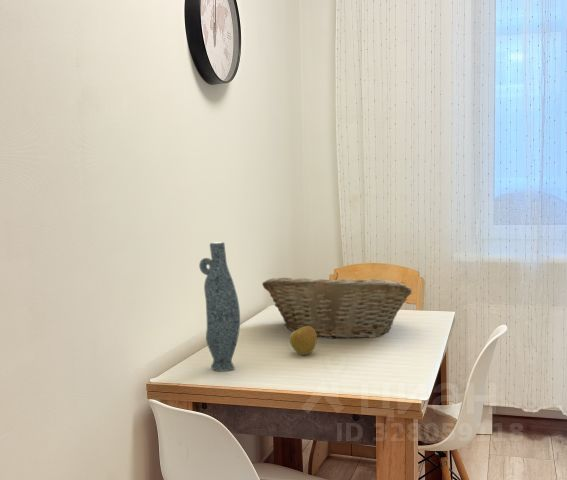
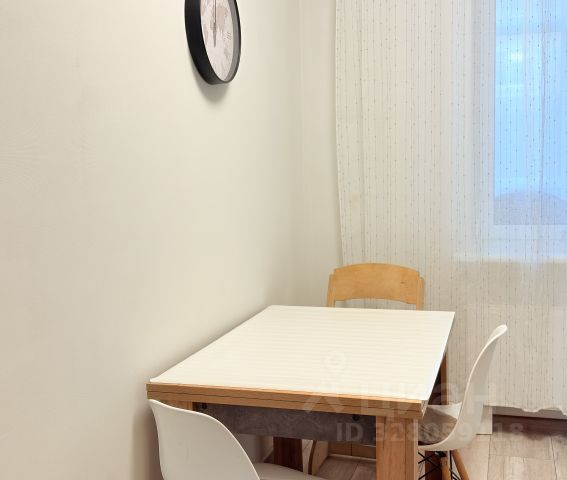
- fruit basket (336, 299)
- apple (303, 340)
- vase (219, 305)
